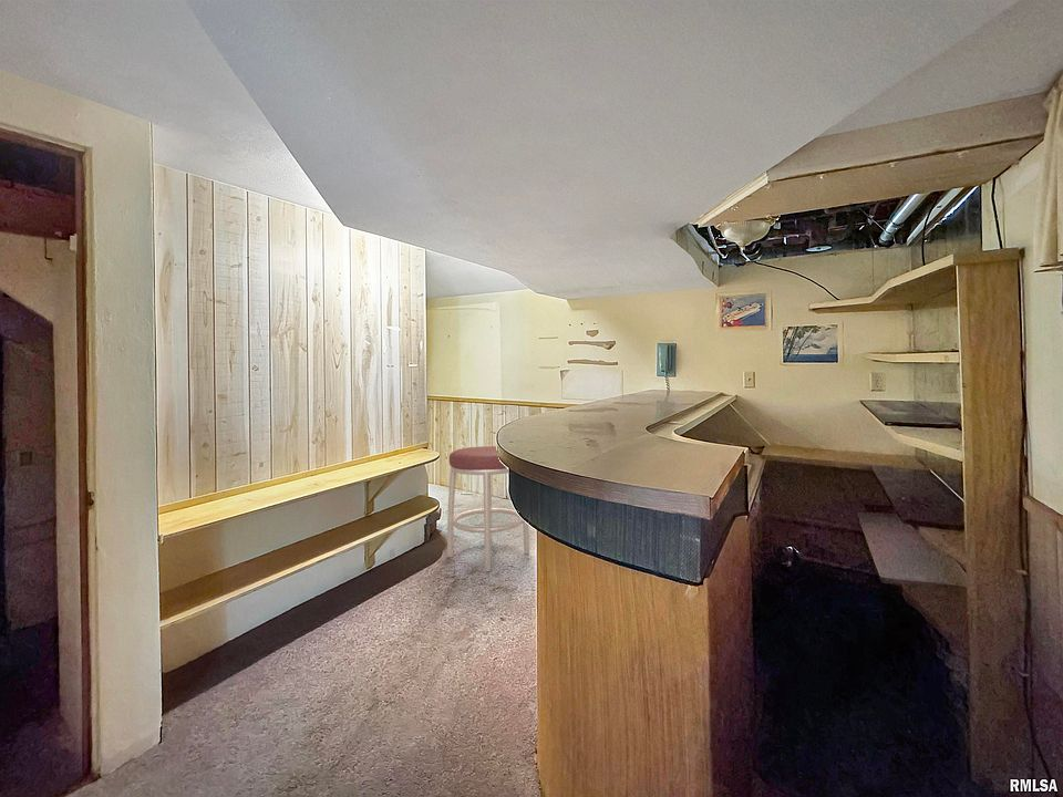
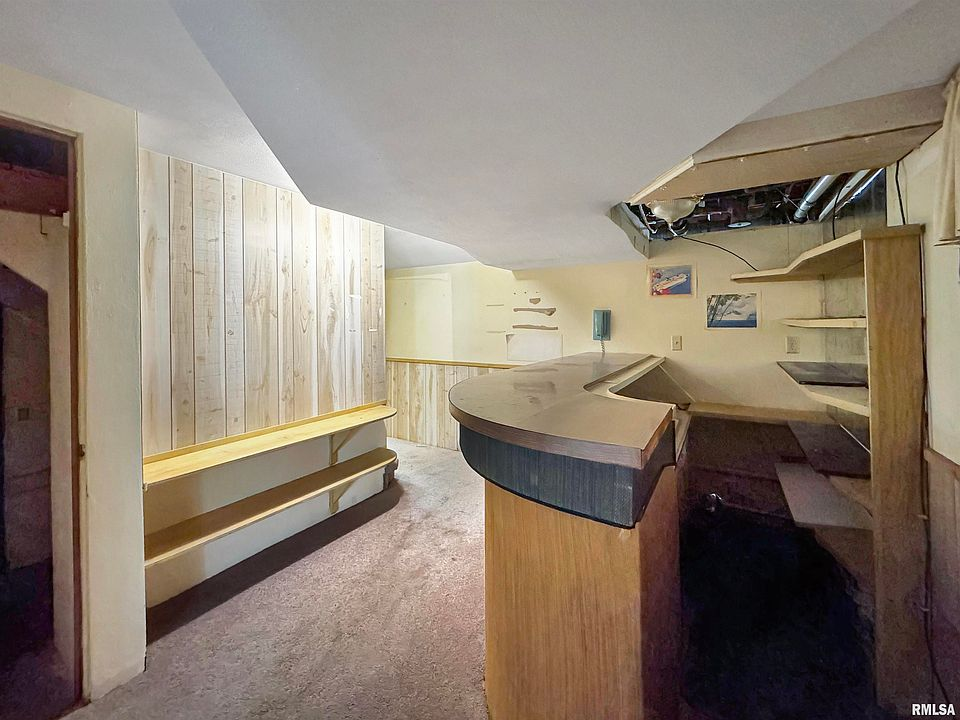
- bar stool (487, 501)
